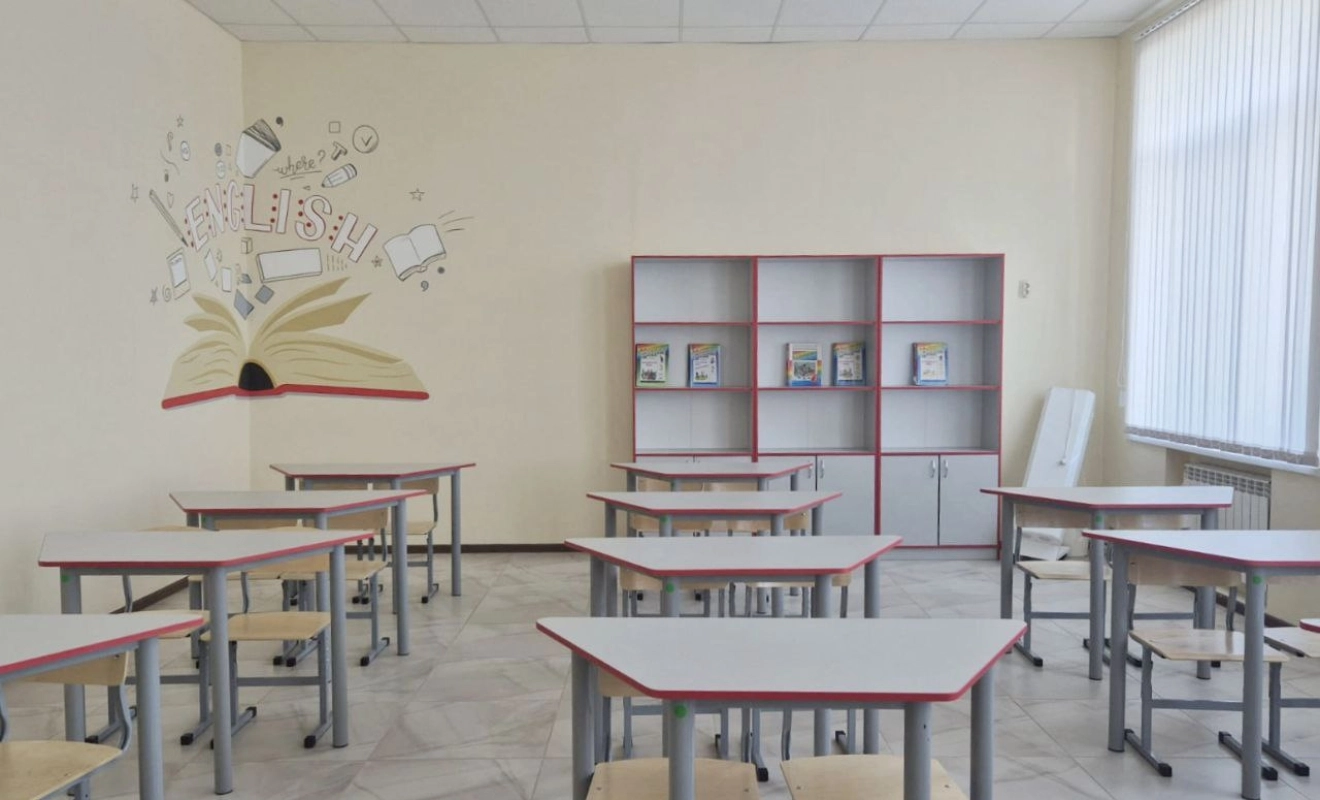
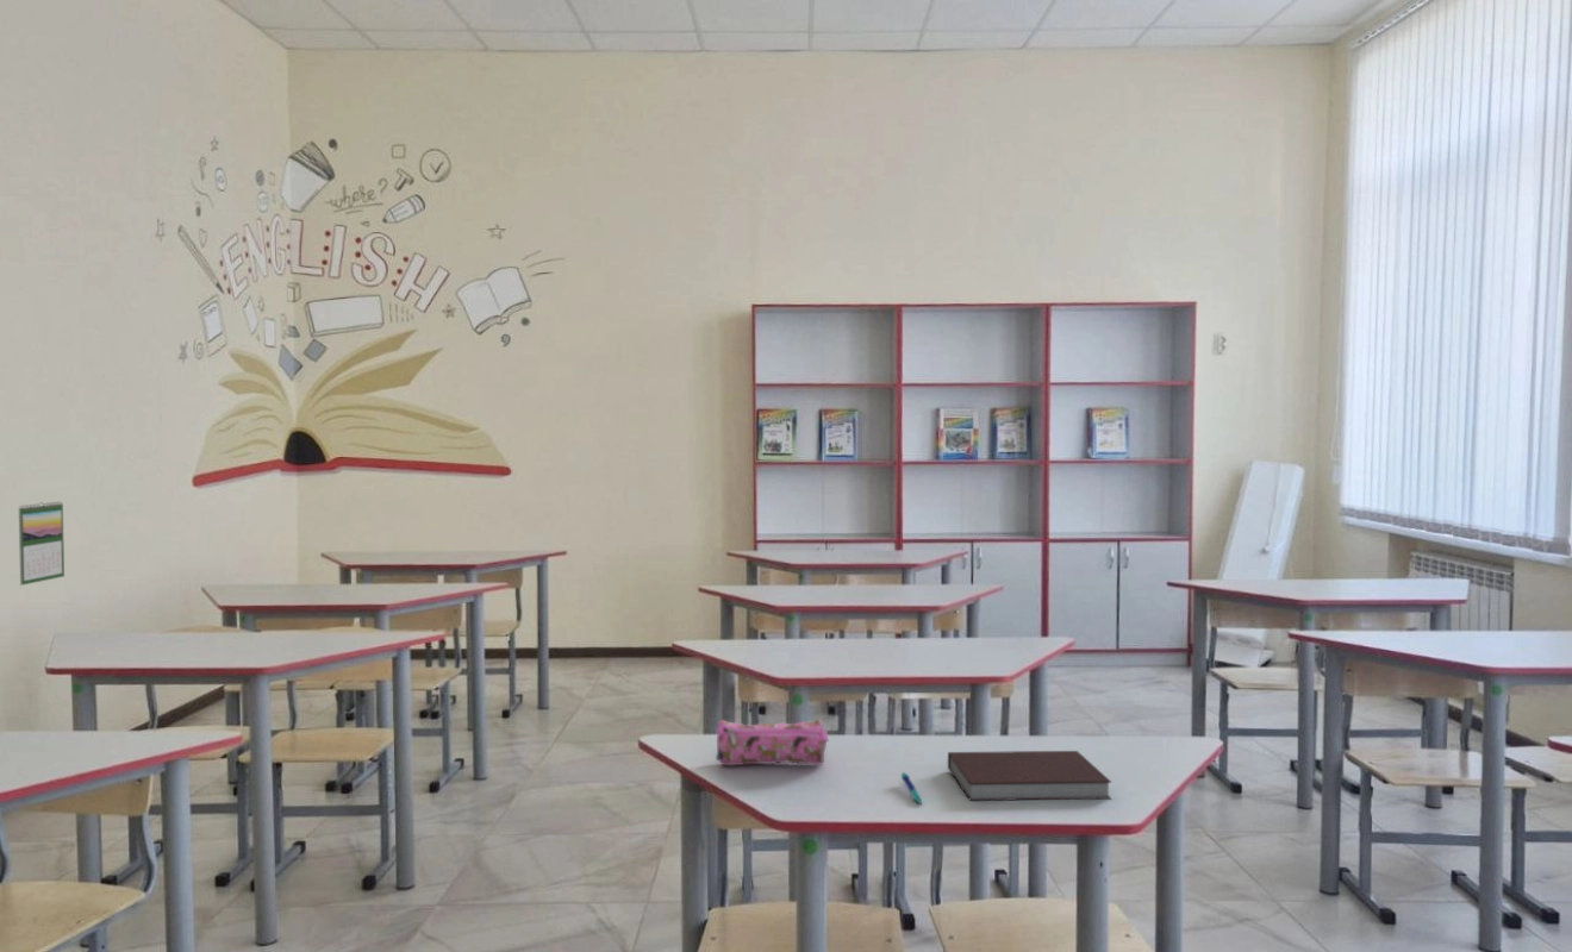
+ notebook (1025, 774)
+ pencil case (772, 741)
+ pen (911, 788)
+ calendar (42, 541)
